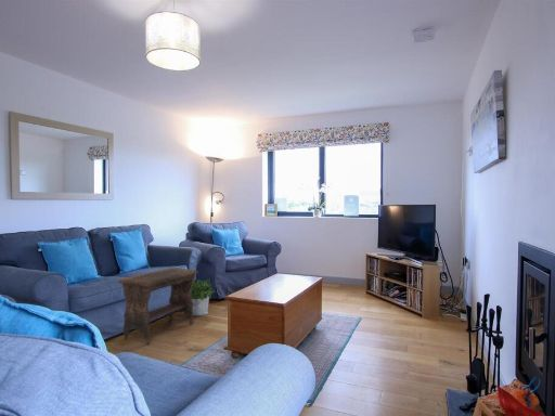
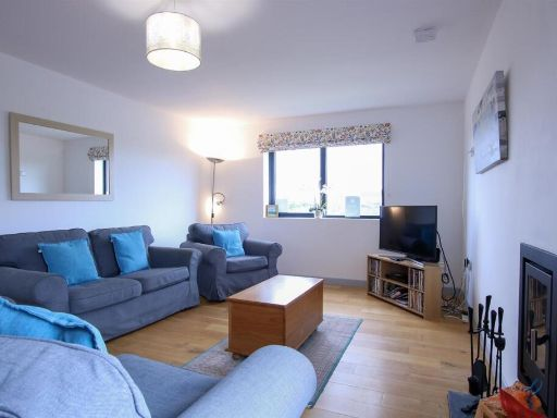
- potted plant (198, 296)
- footstool (162, 307)
